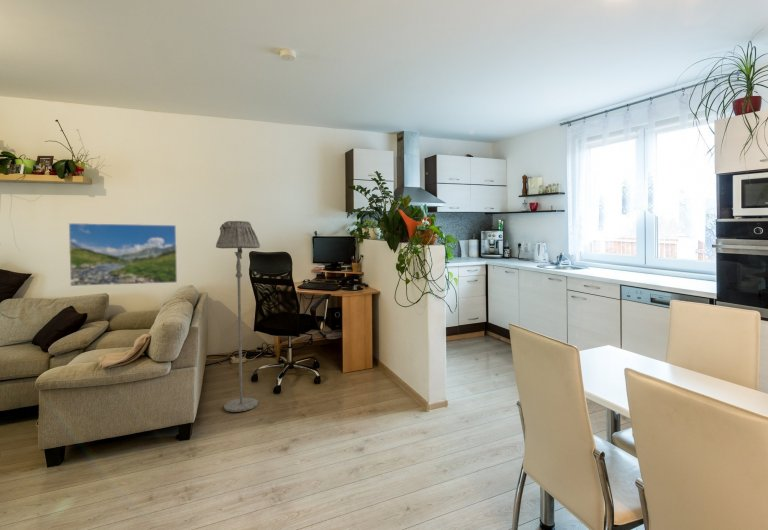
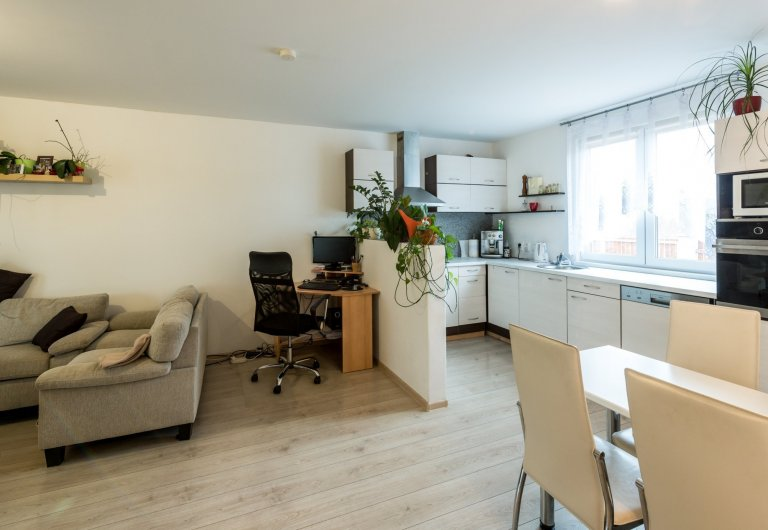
- floor lamp (239, 314)
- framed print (125, 254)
